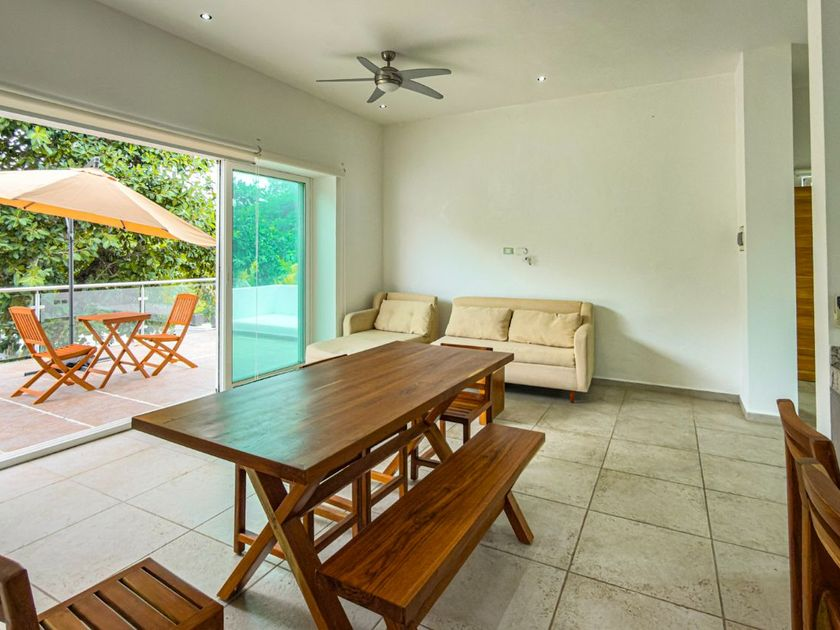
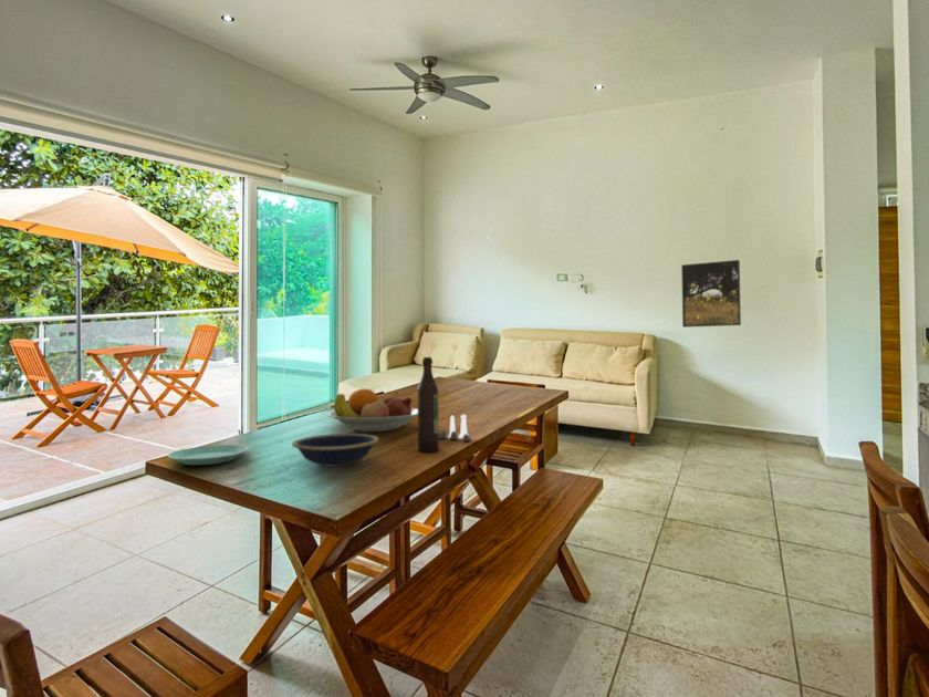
+ wine bottle (427, 403)
+ plate (209, 455)
+ fruit bowl (376, 408)
+ salt and pepper shaker set (455, 428)
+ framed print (710, 294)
+ bowl (336, 451)
